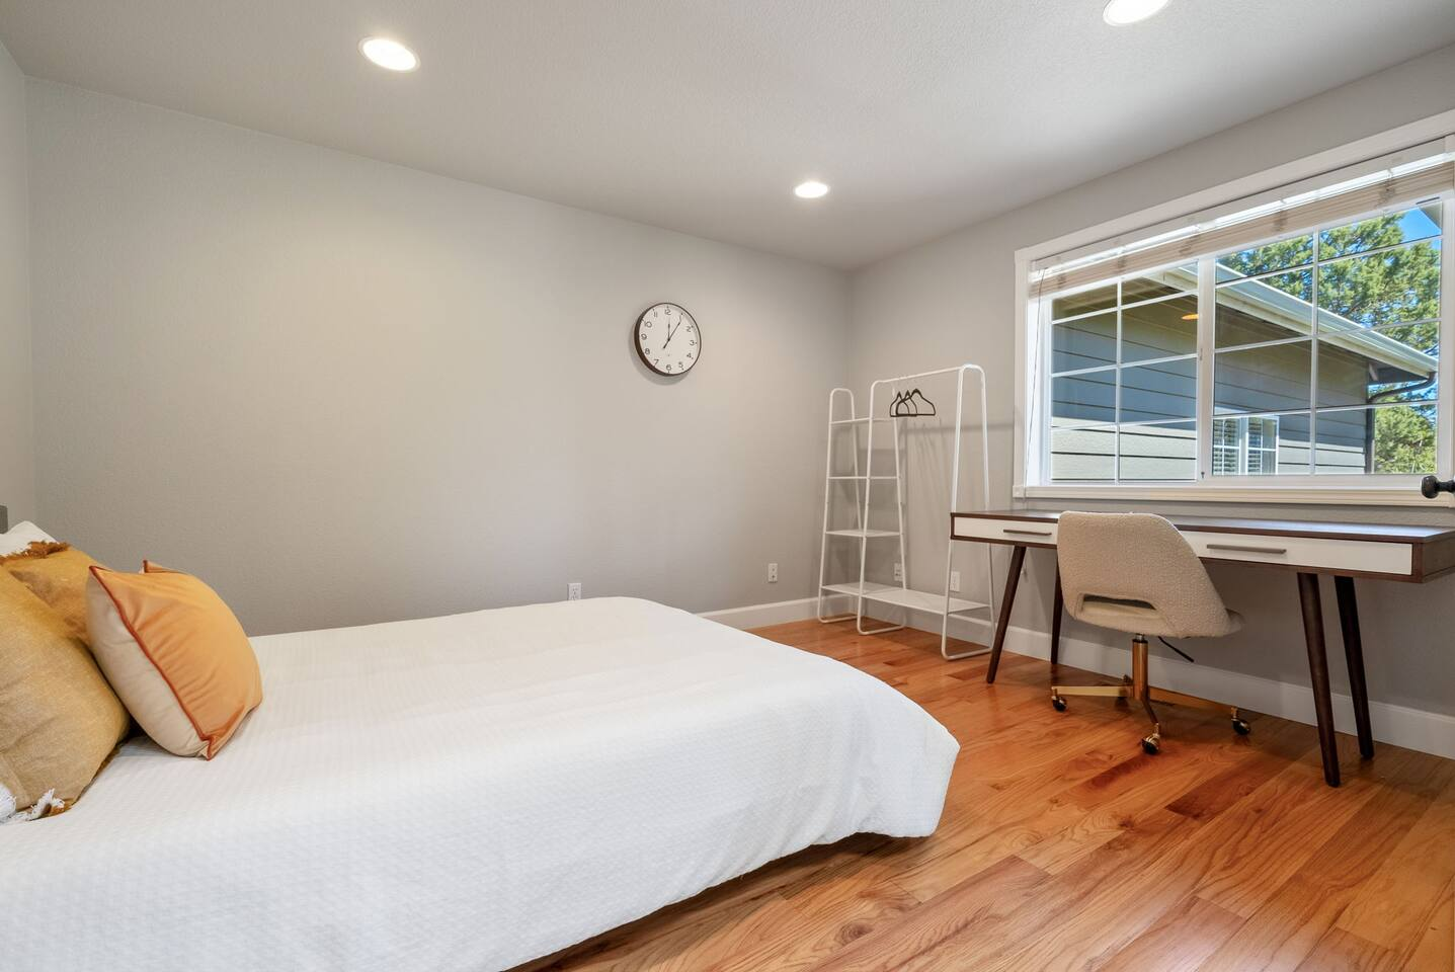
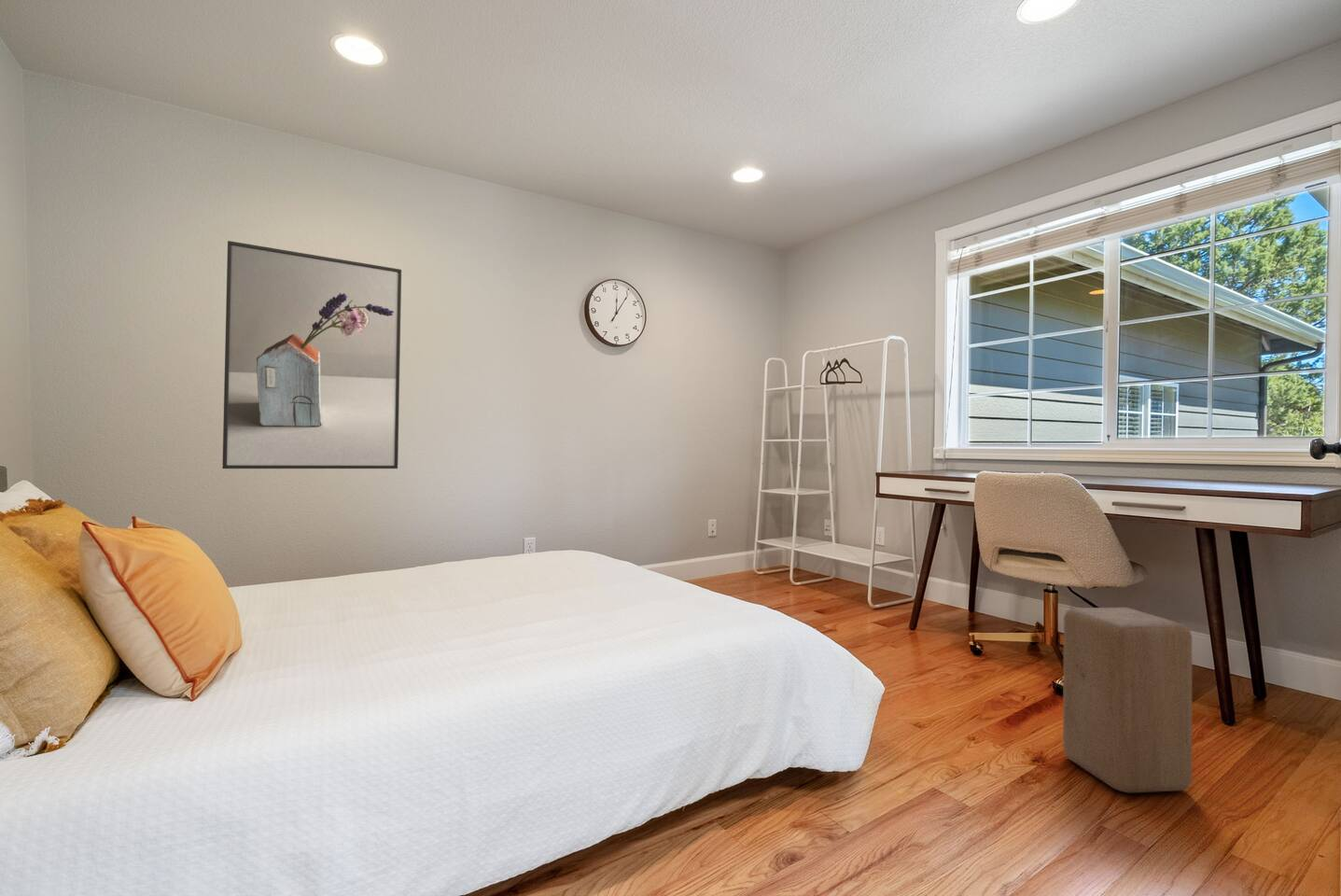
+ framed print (317, 362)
+ stool (1124, 694)
